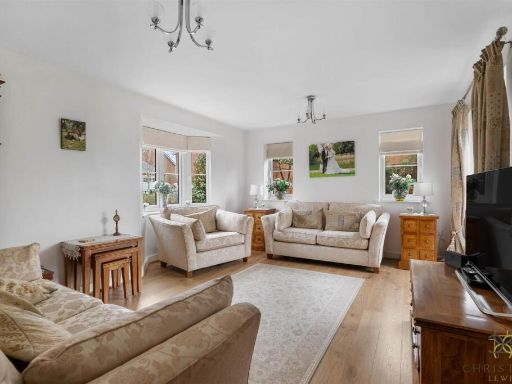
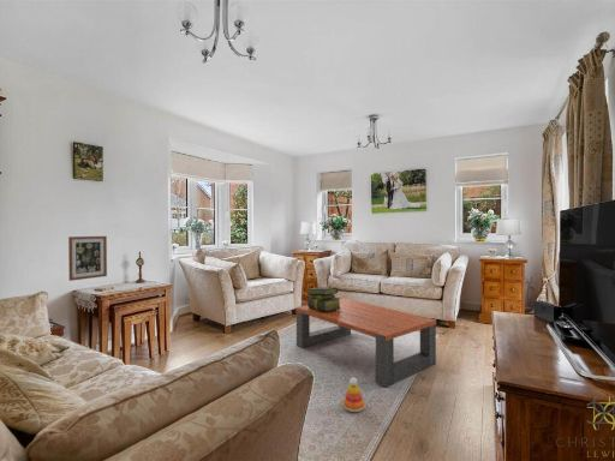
+ stack of books (322, 298)
+ stacking toy (353, 391)
+ wall art (88, 257)
+ coffee table (362, 333)
